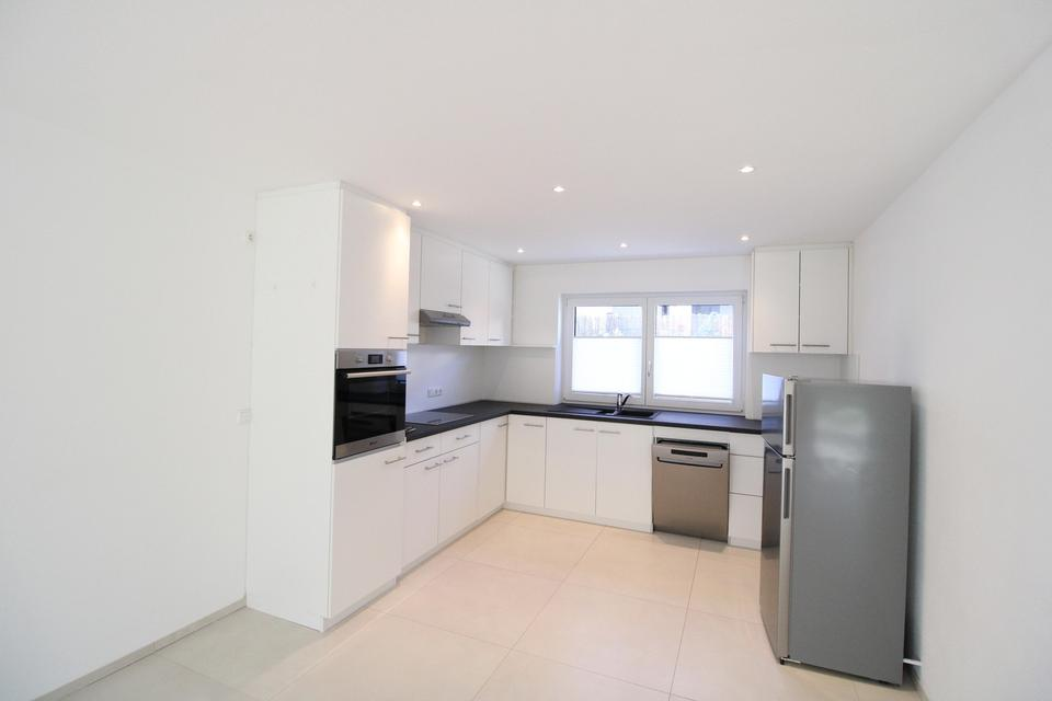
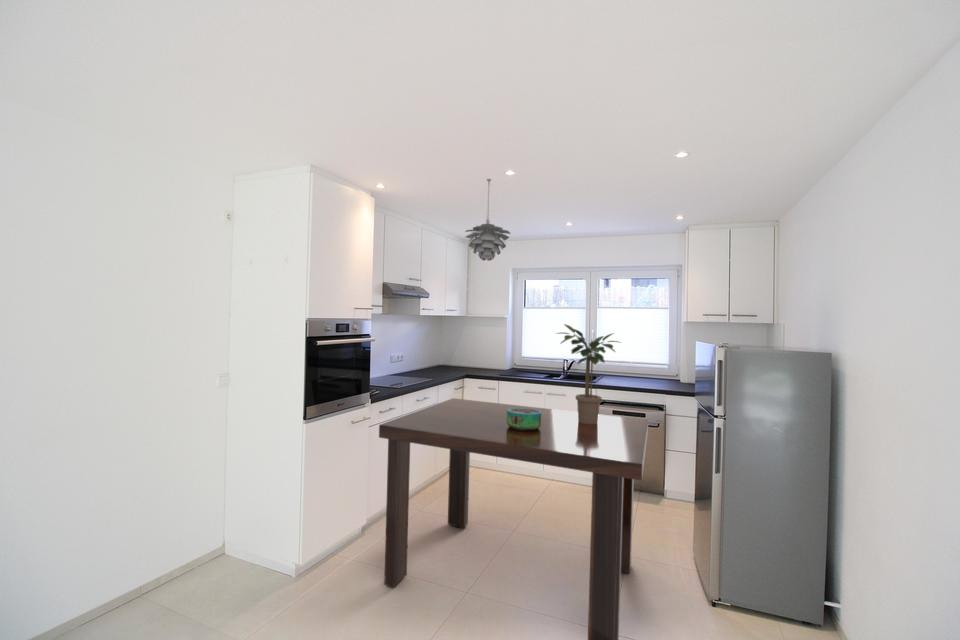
+ pendant light (488, 219)
+ dining table (525, 461)
+ potted plant (587, 373)
+ decorative bowl (524, 418)
